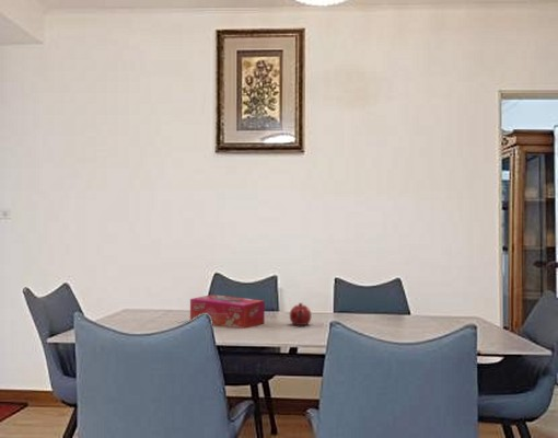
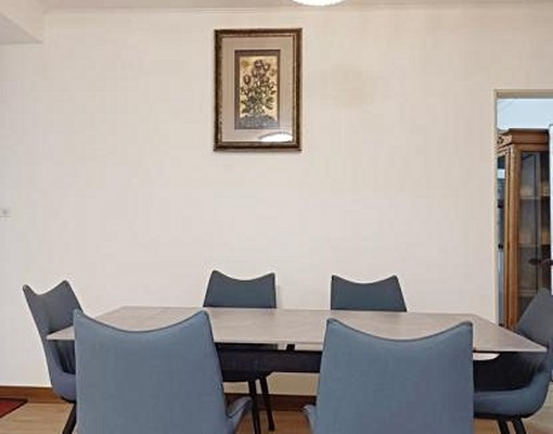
- teapot (300, 313)
- tissue box (226, 311)
